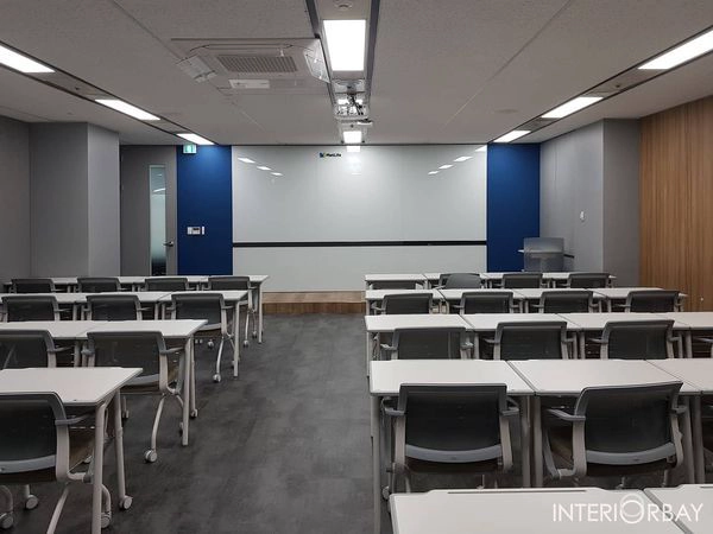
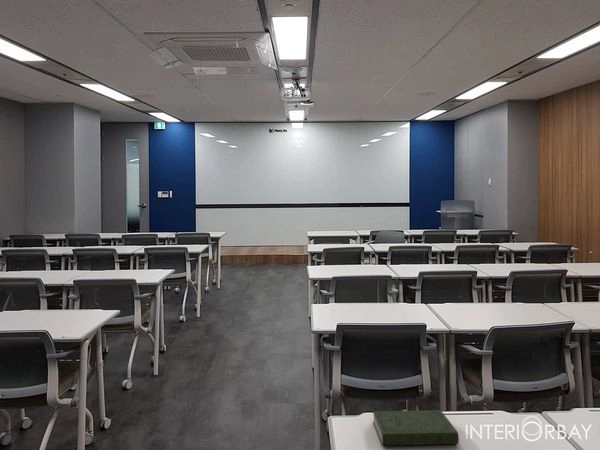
+ book (413, 427)
